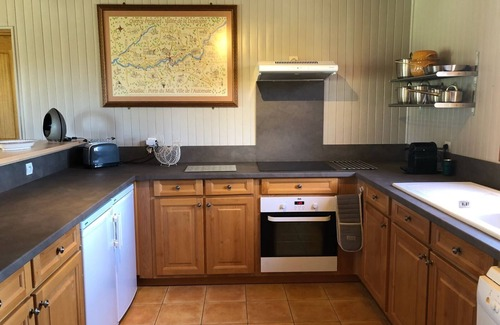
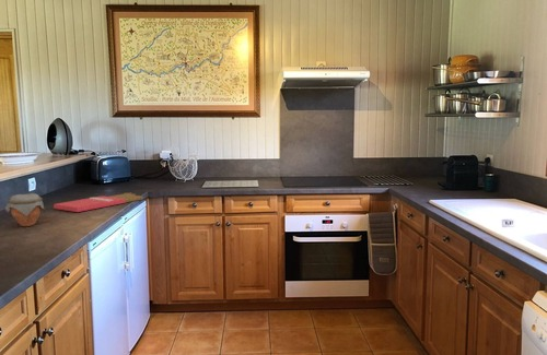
+ jar (26, 210)
+ cutting board (105, 200)
